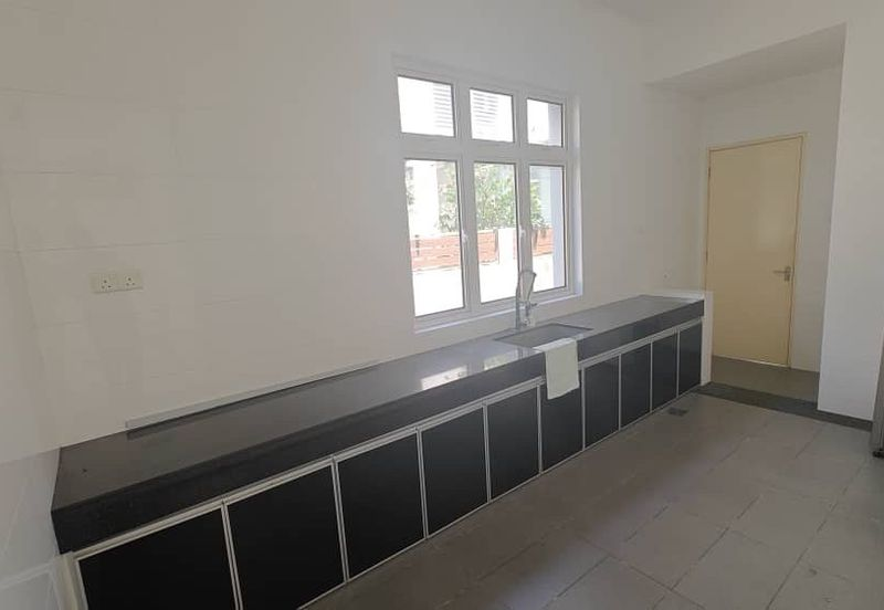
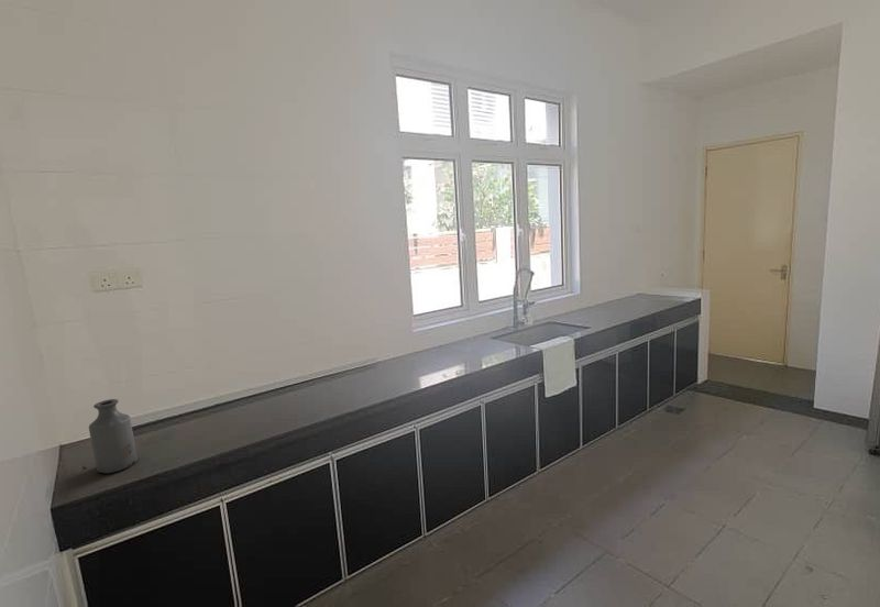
+ bottle (111, 434)
